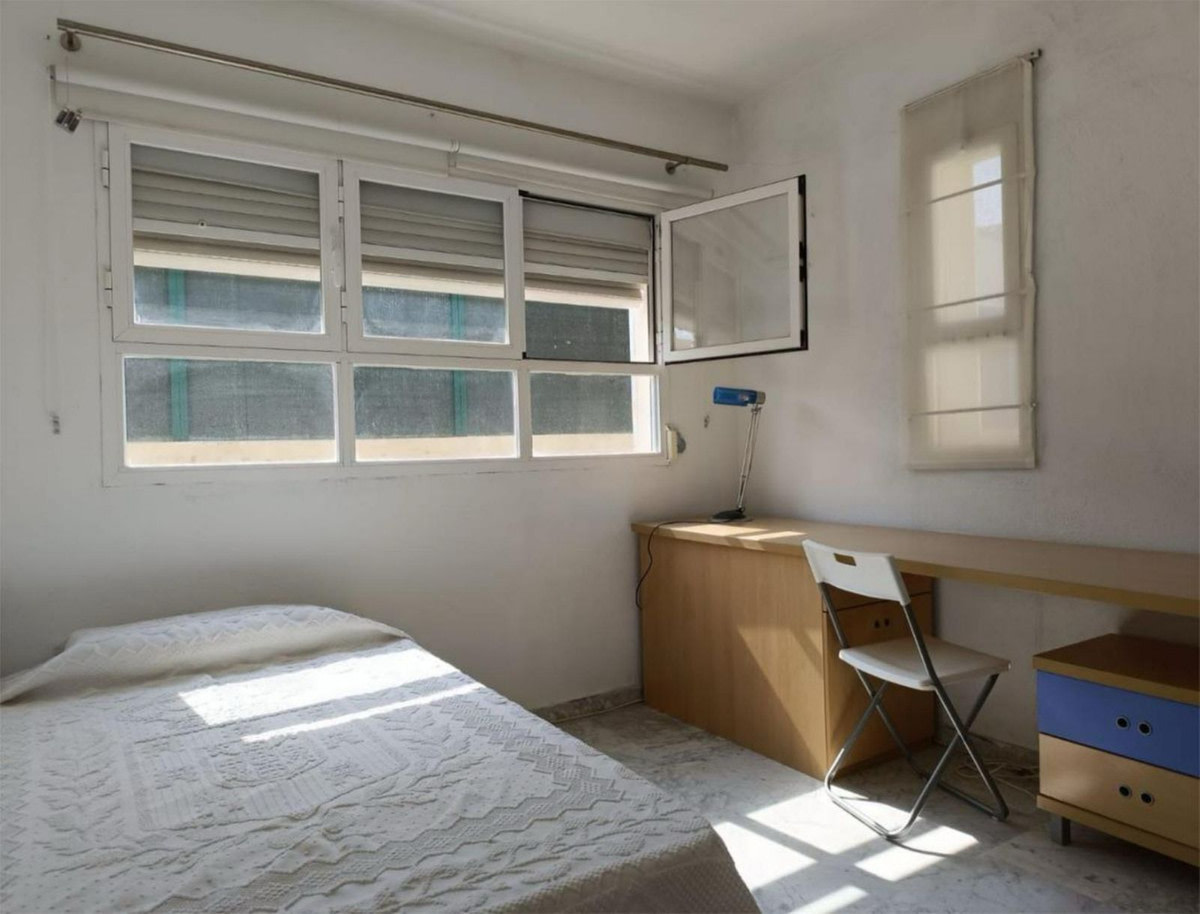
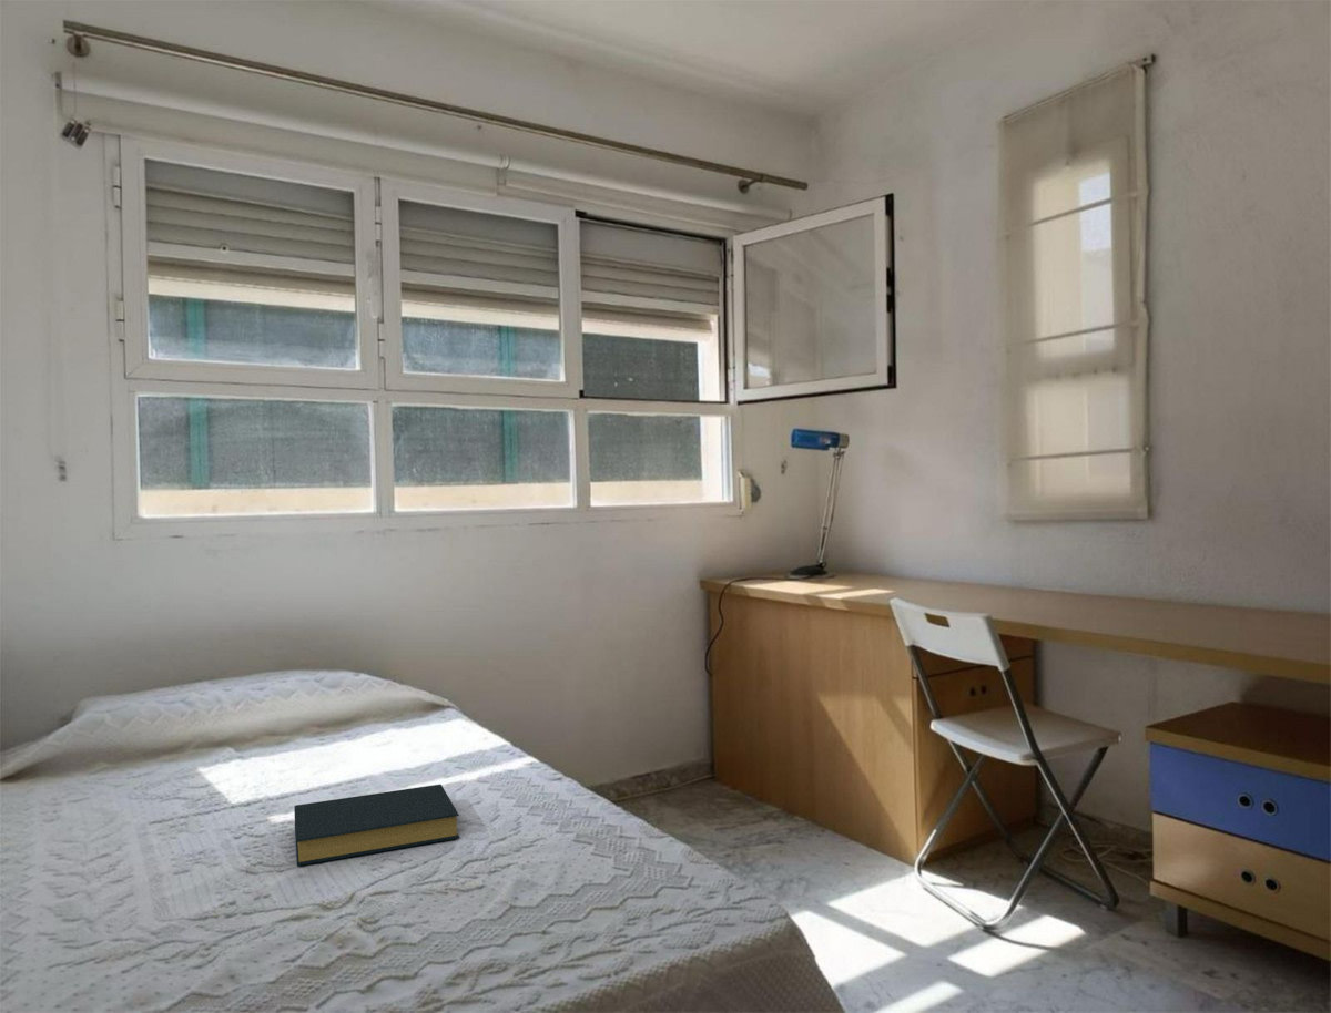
+ hardback book (375, 820)
